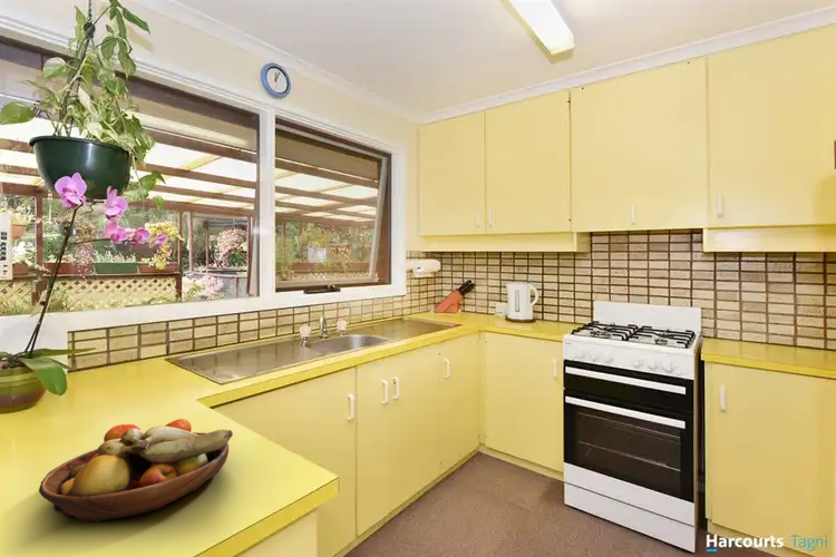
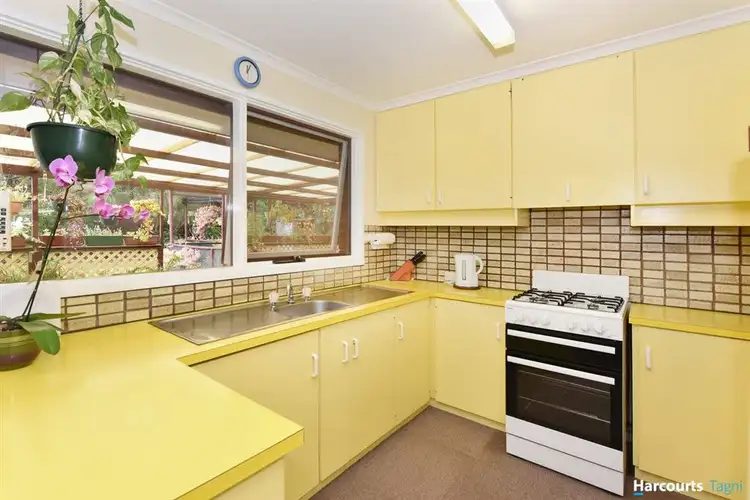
- fruit bowl (146, 452)
